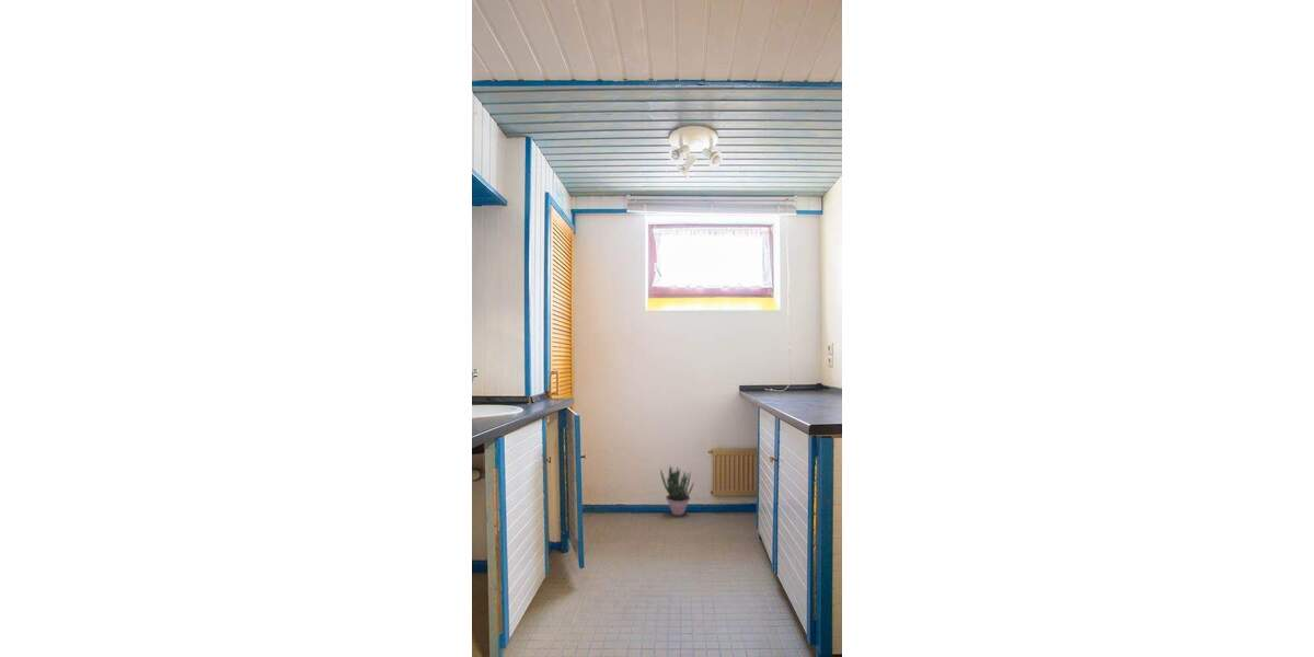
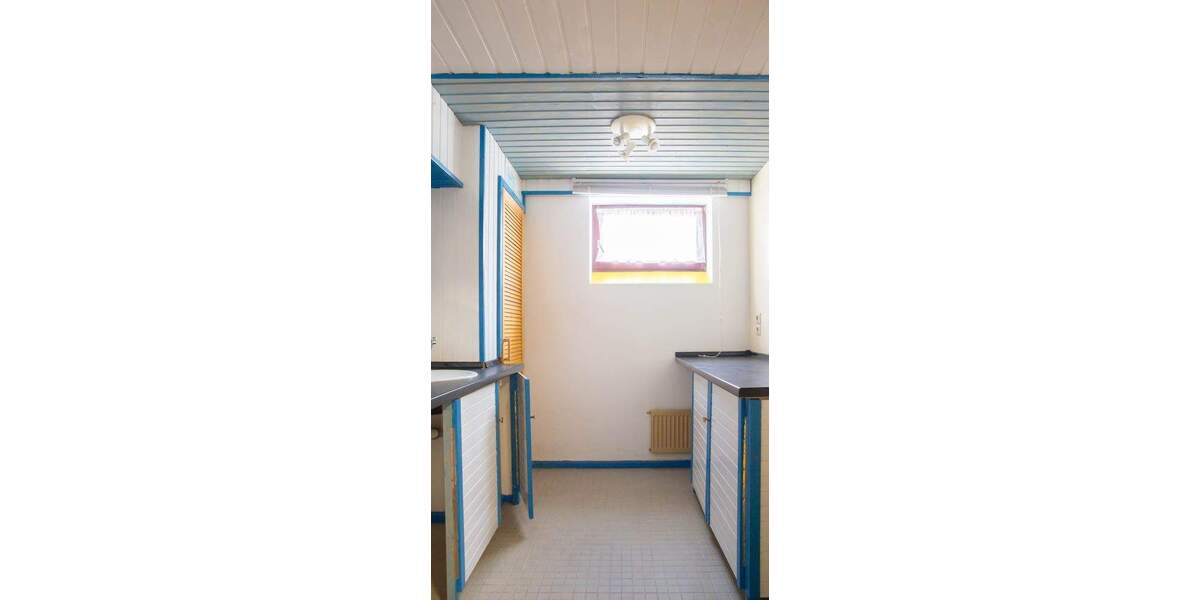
- potted plant (677, 489)
